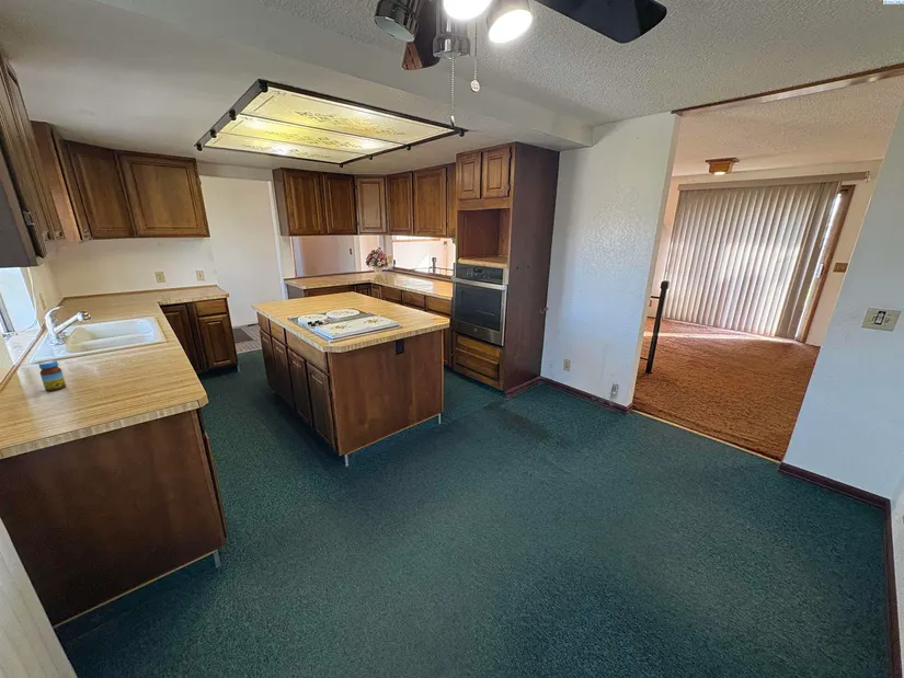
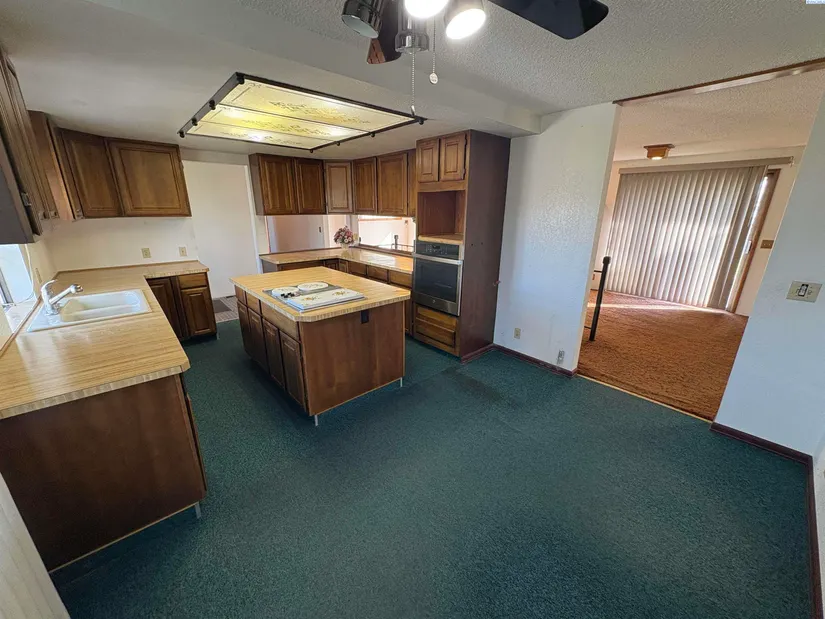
- jar (52, 375)
